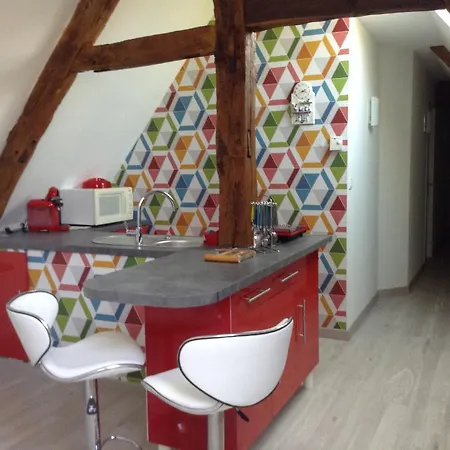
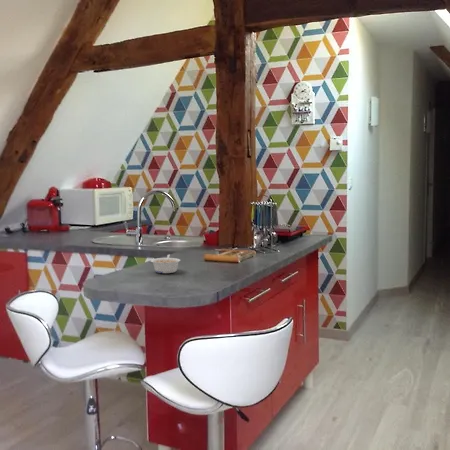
+ legume (165, 264)
